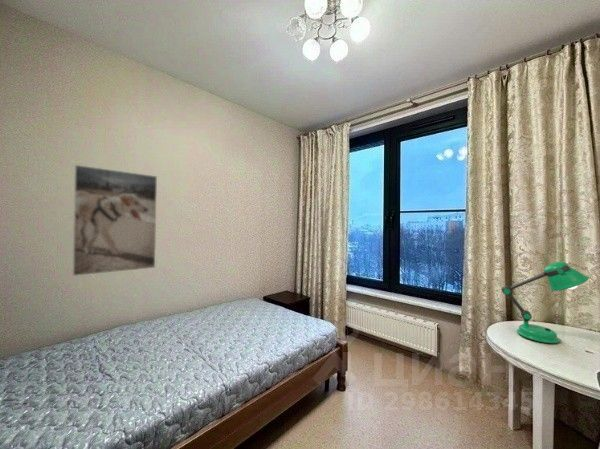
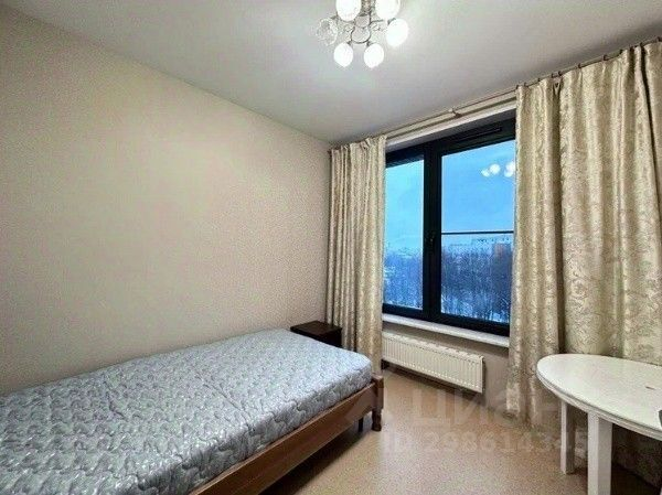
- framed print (118, 221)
- desk lamp (550, 289)
